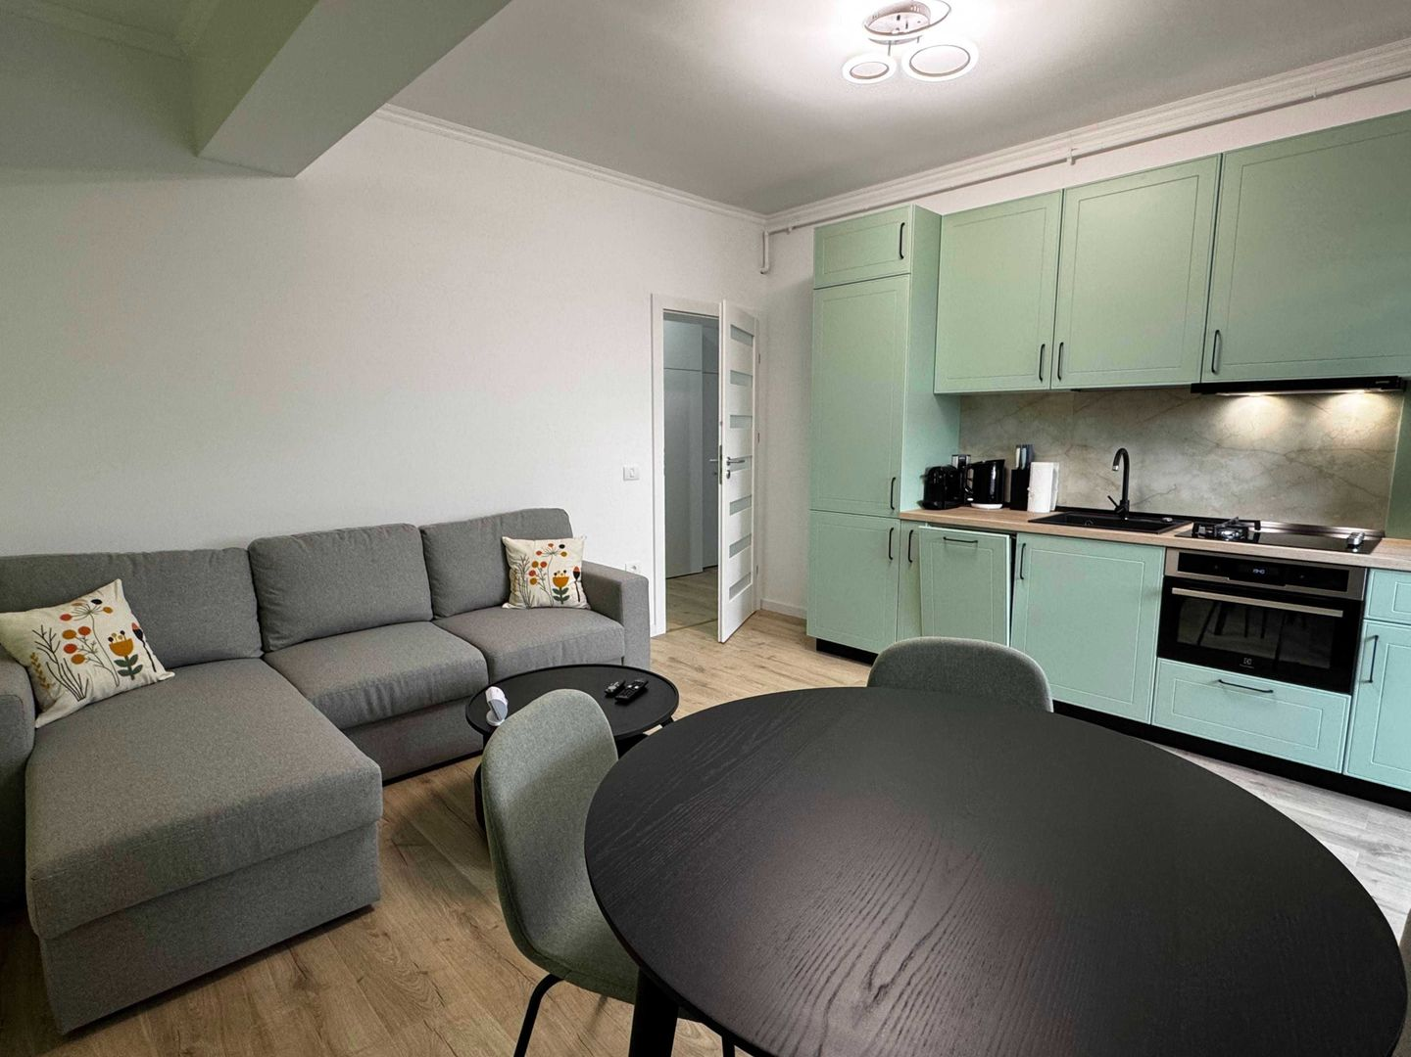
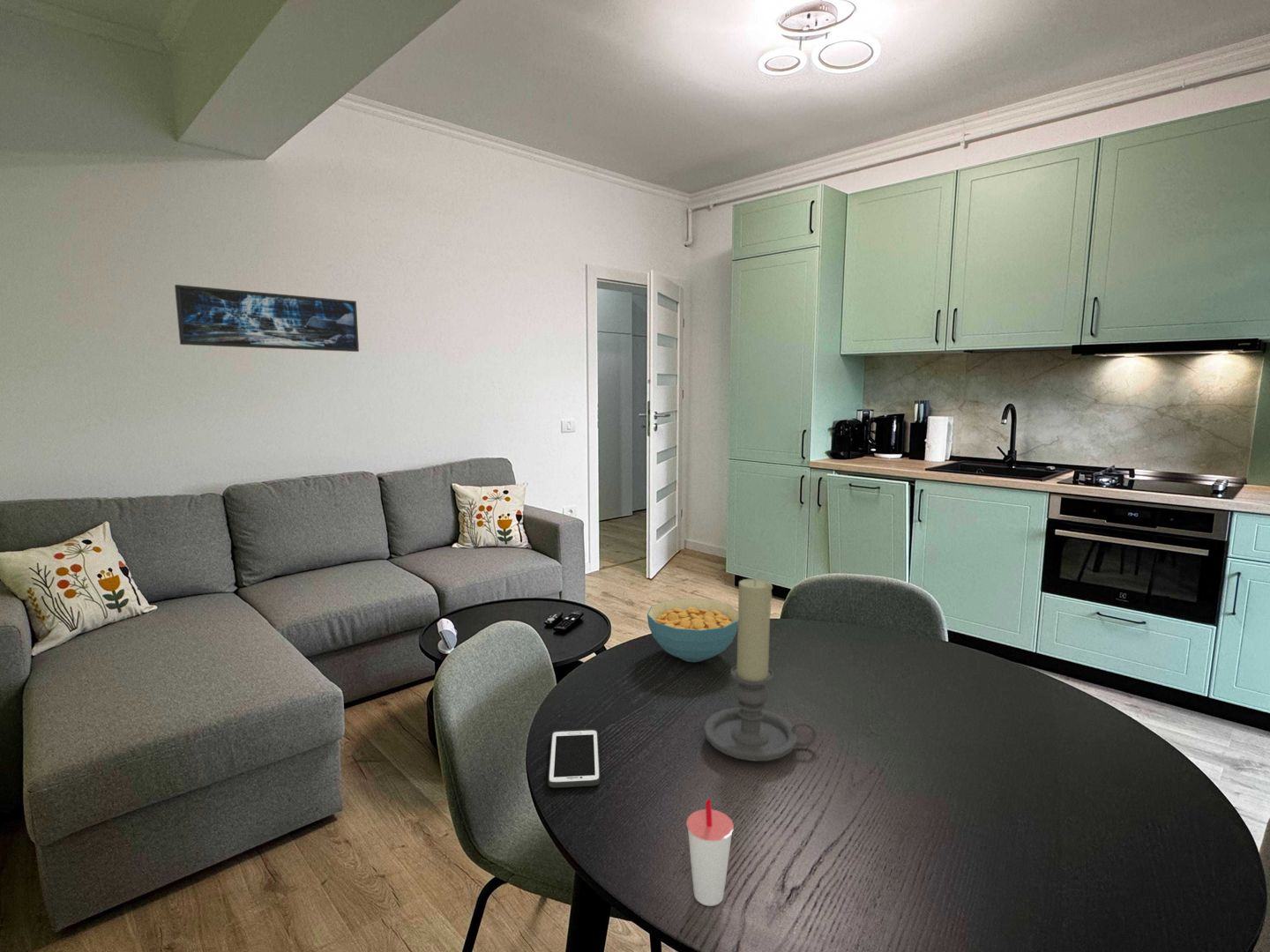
+ candle holder (762, 663)
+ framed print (274, 321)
+ cereal bowl (692, 635)
+ cell phone (574, 756)
+ cup (709, 847)
